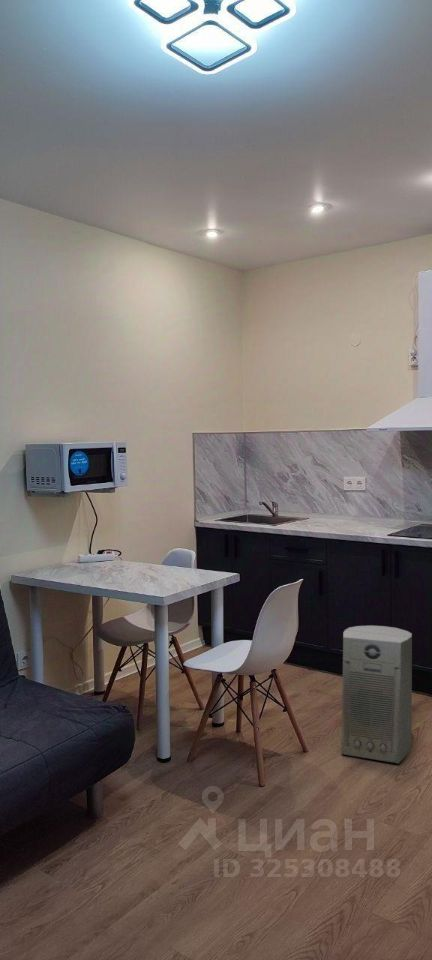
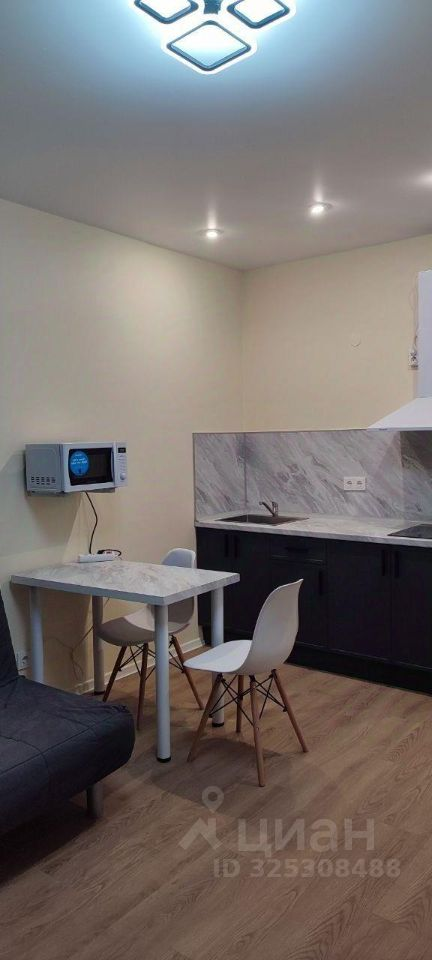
- fan (377, 688)
